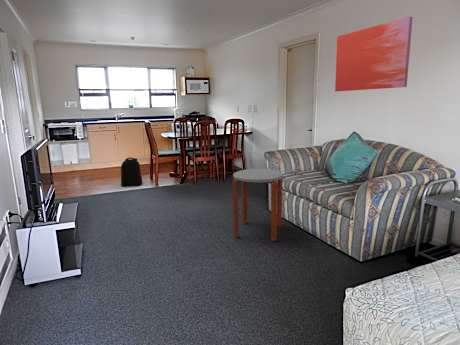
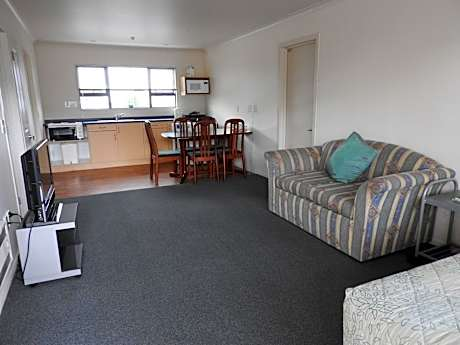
- wall art (368, 59)
- side table (246, 203)
- backpack (131, 170)
